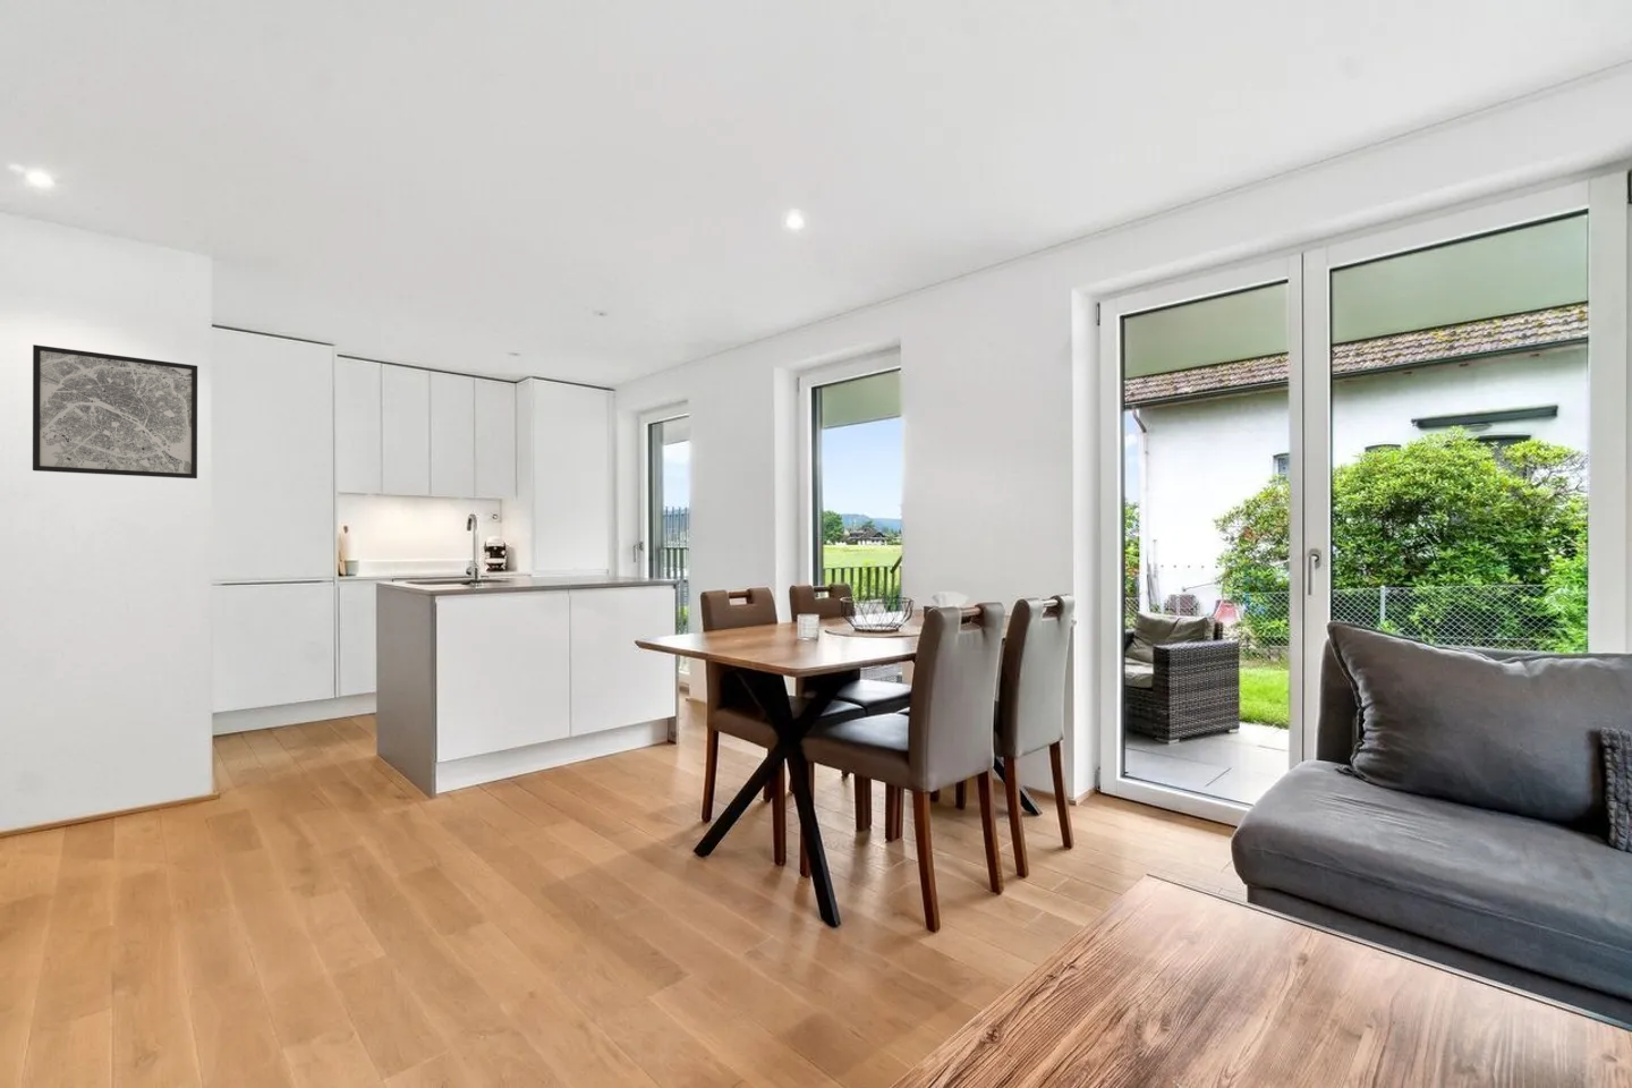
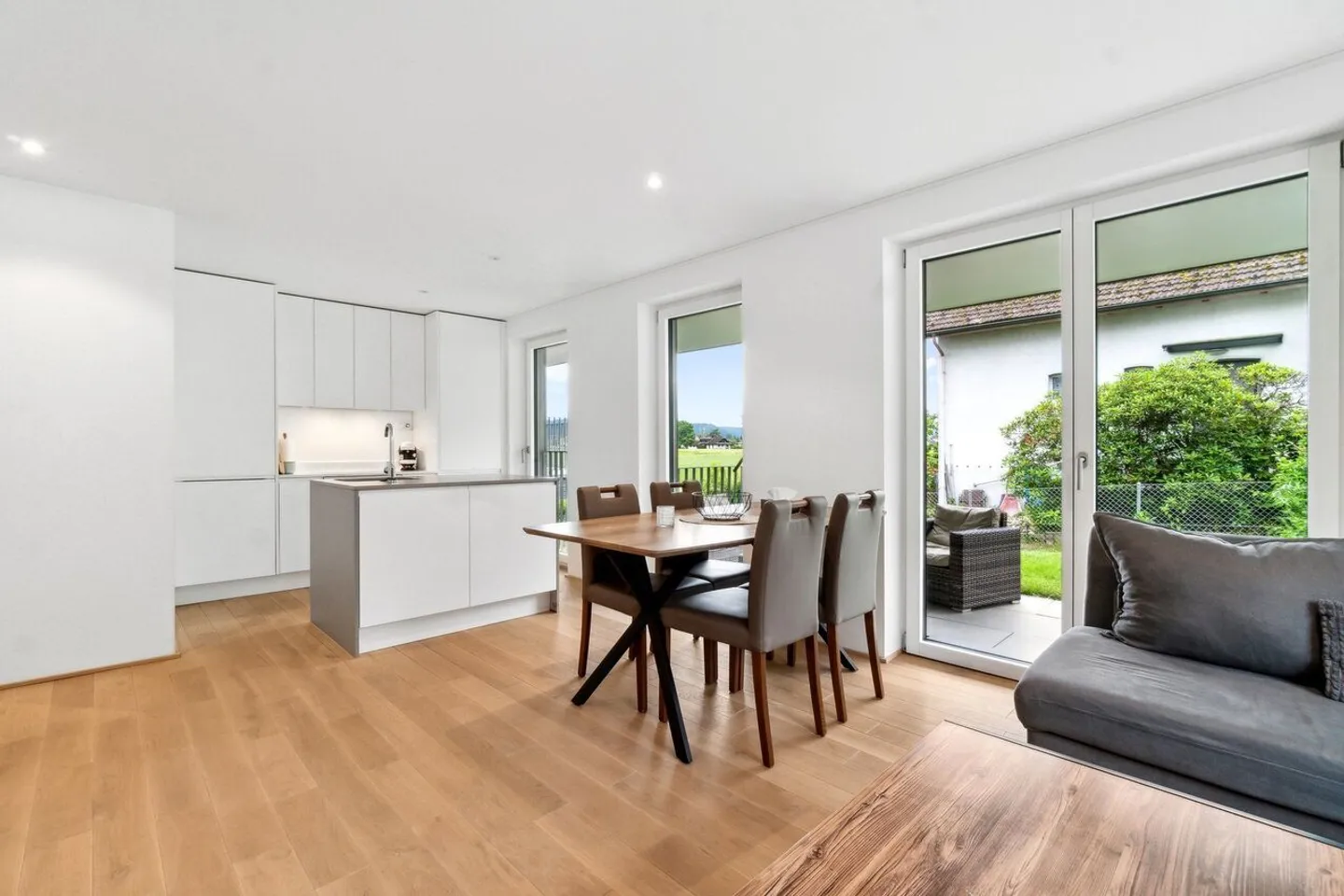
- wall art (119, 415)
